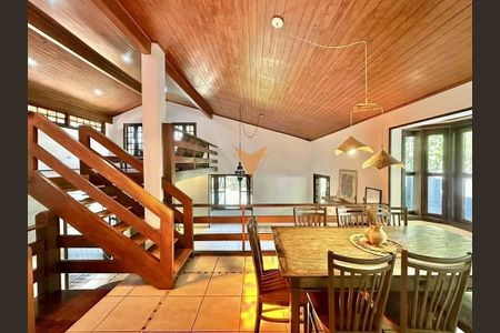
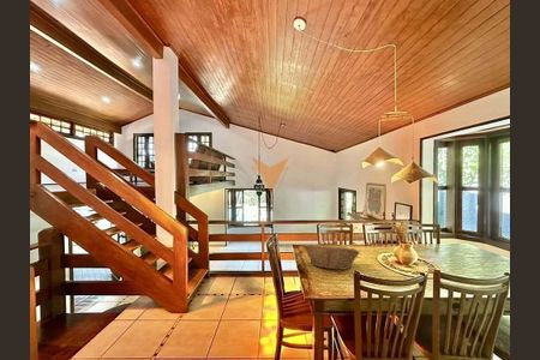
+ fruit basket (330, 253)
